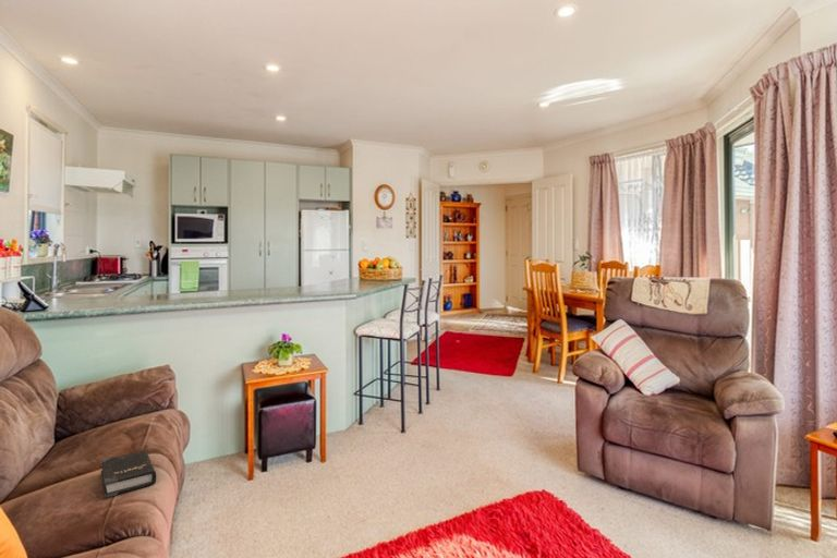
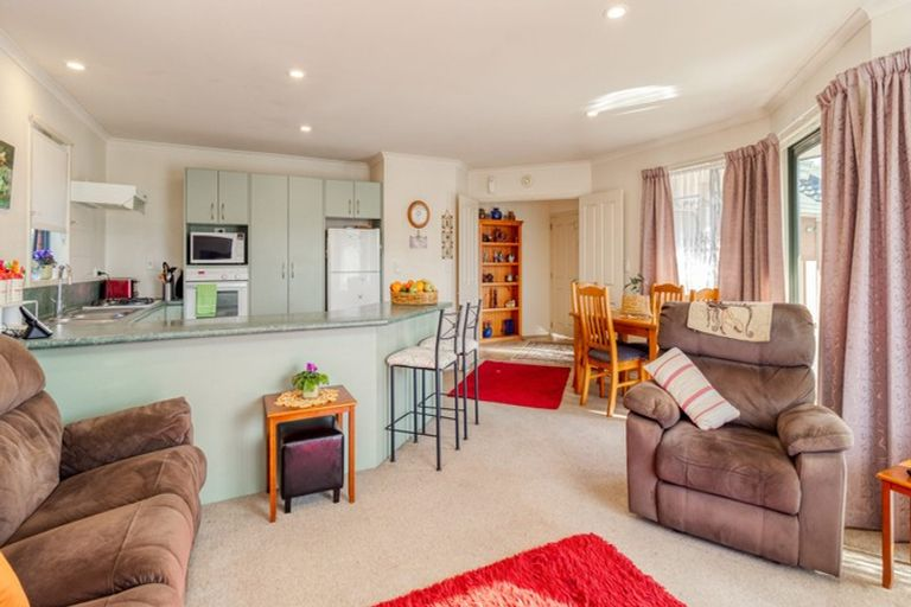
- hardback book (128, 471)
